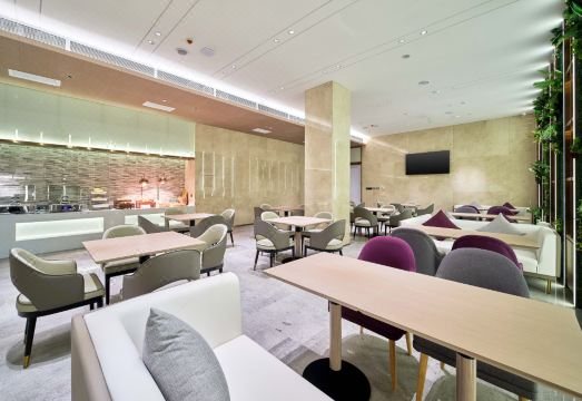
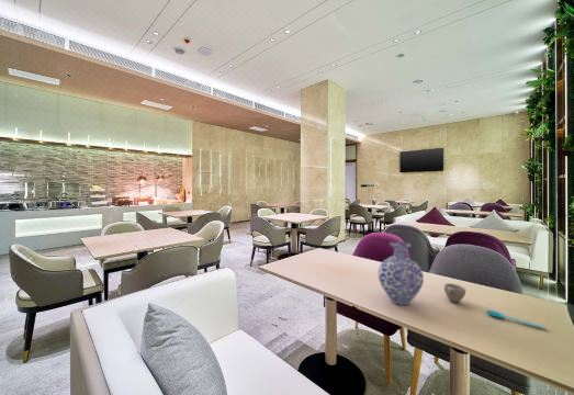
+ spoon (514, 318)
+ vase (399, 272)
+ cup (453, 294)
